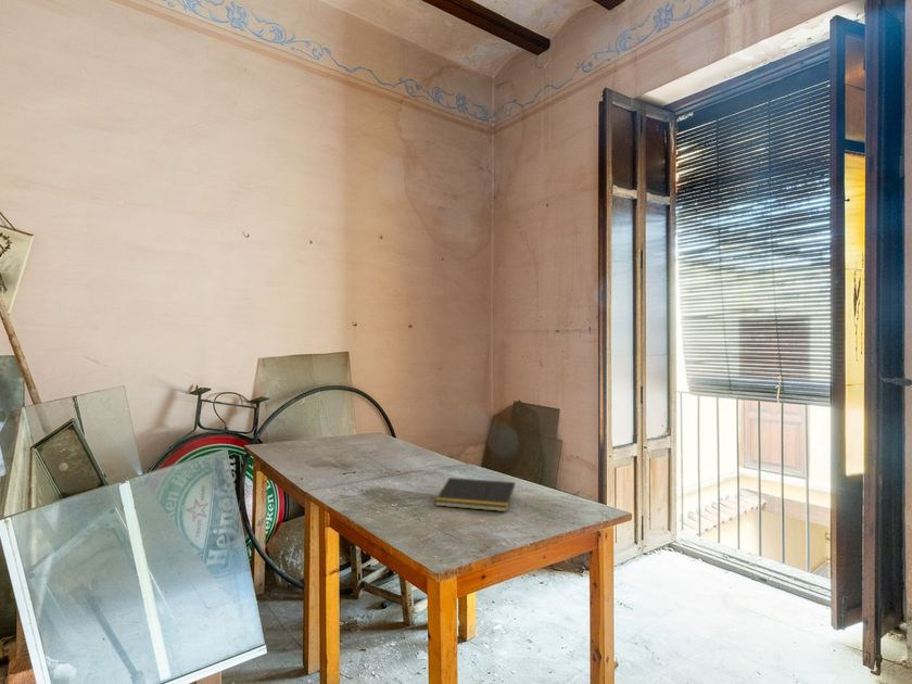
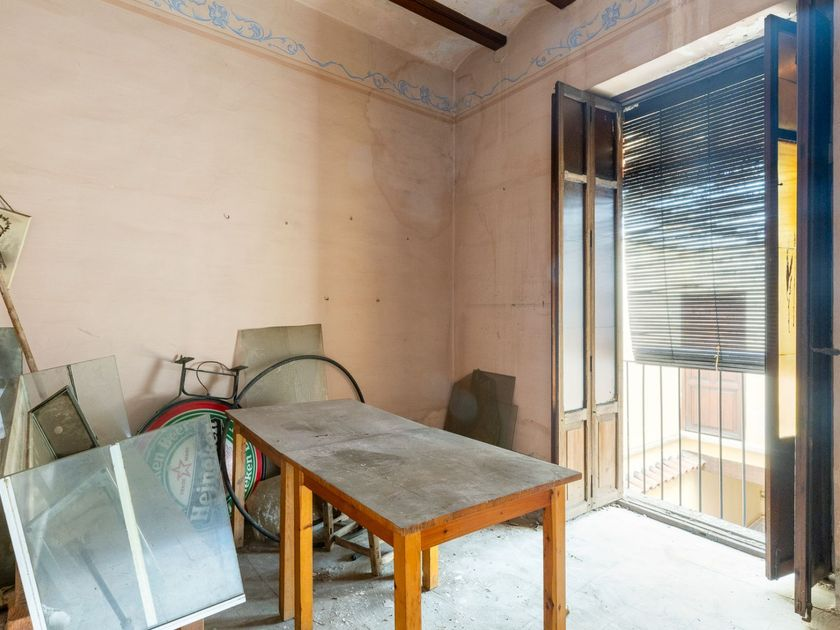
- notepad (476, 493)
